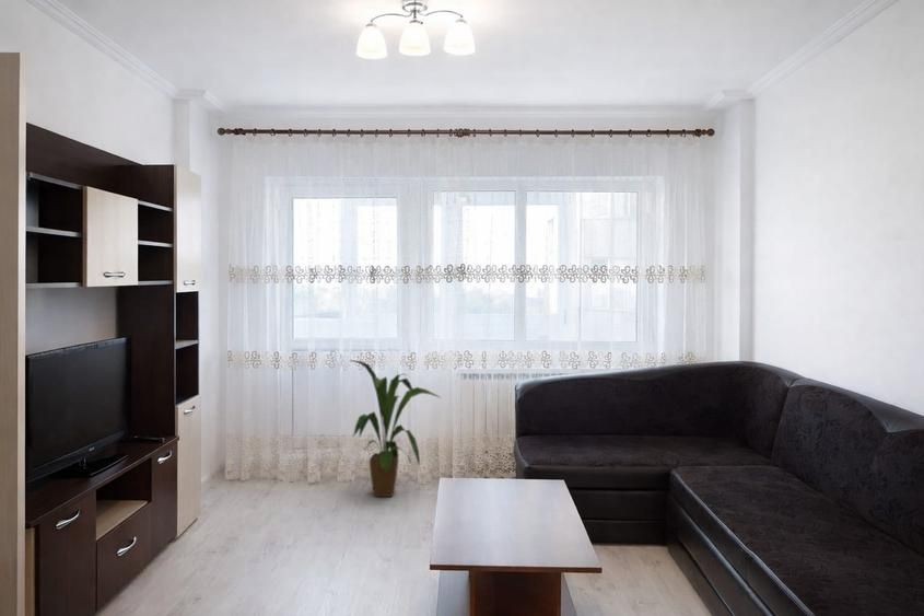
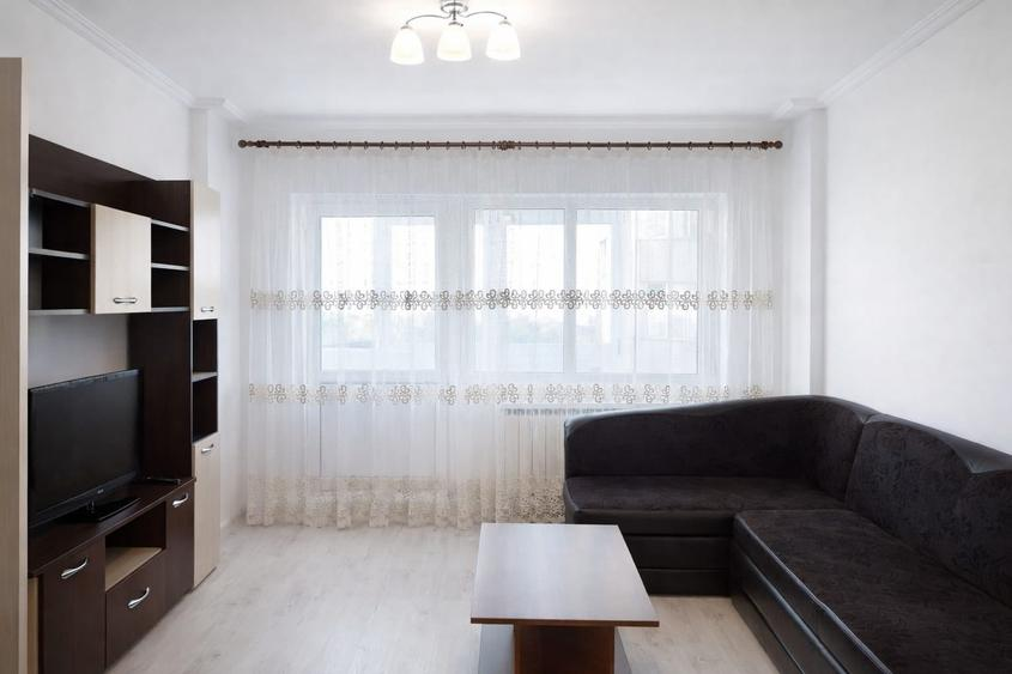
- house plant (396, 427)
